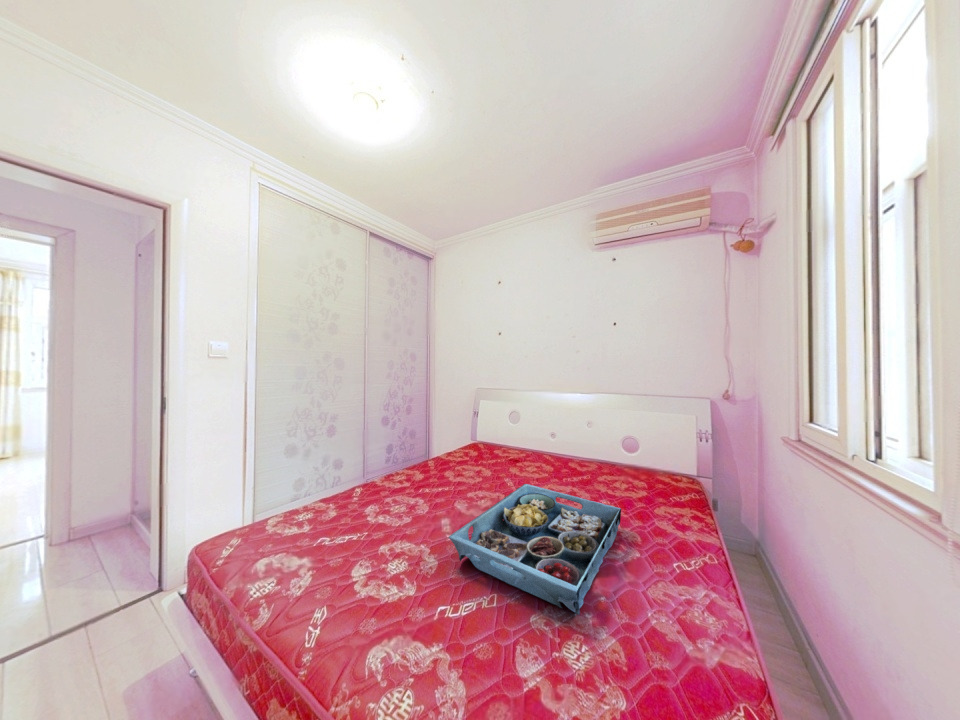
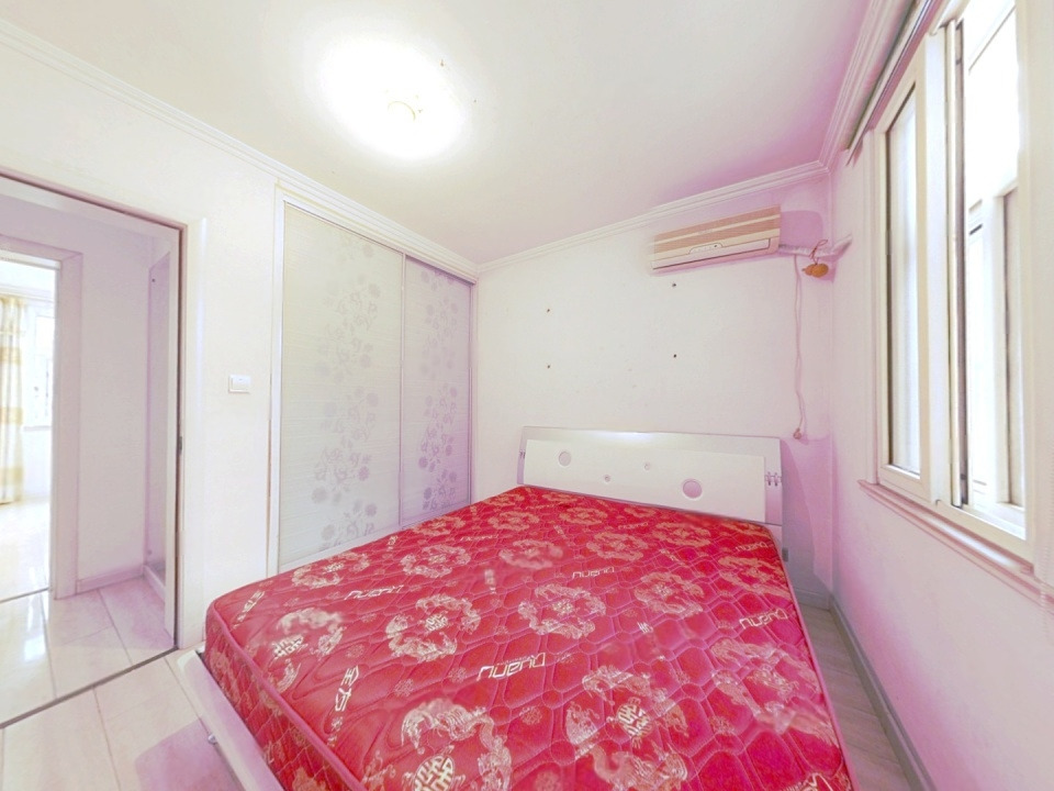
- serving tray (542, 530)
